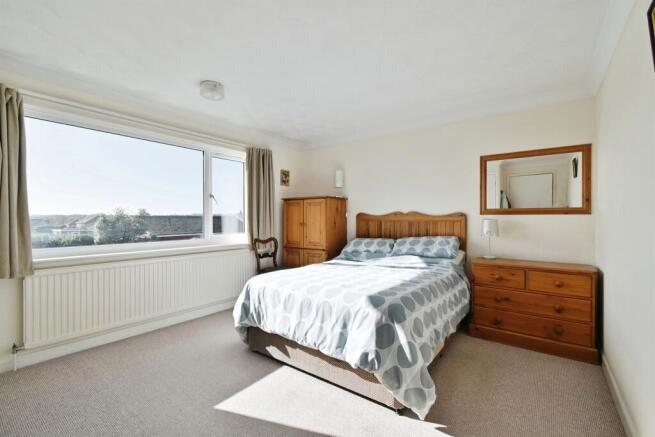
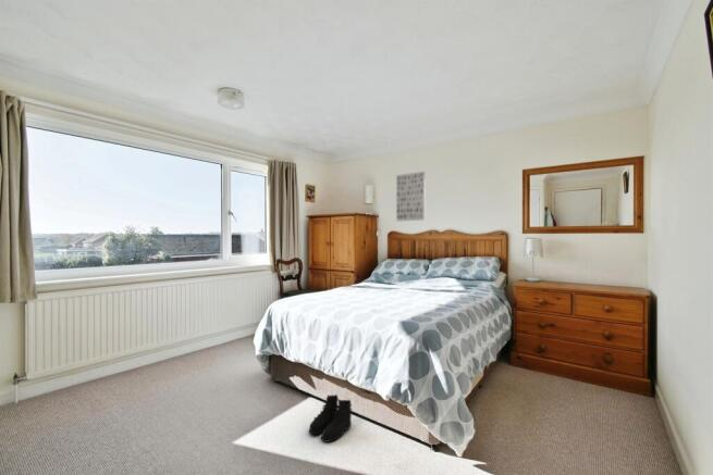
+ boots (330, 414)
+ wall art (410, 197)
